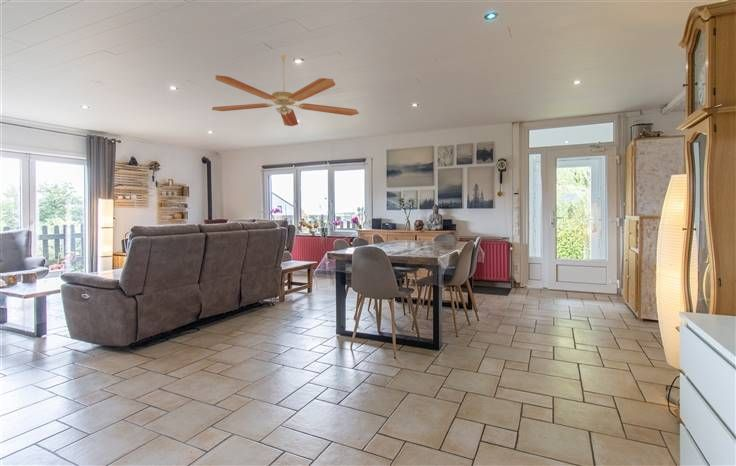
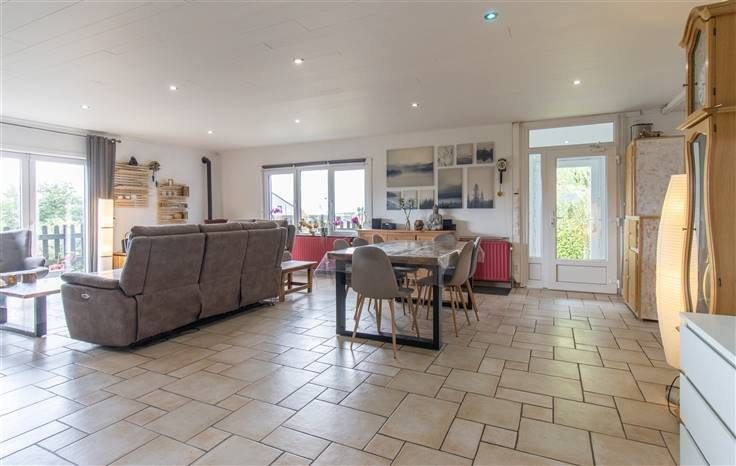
- ceiling fan (283, 86)
